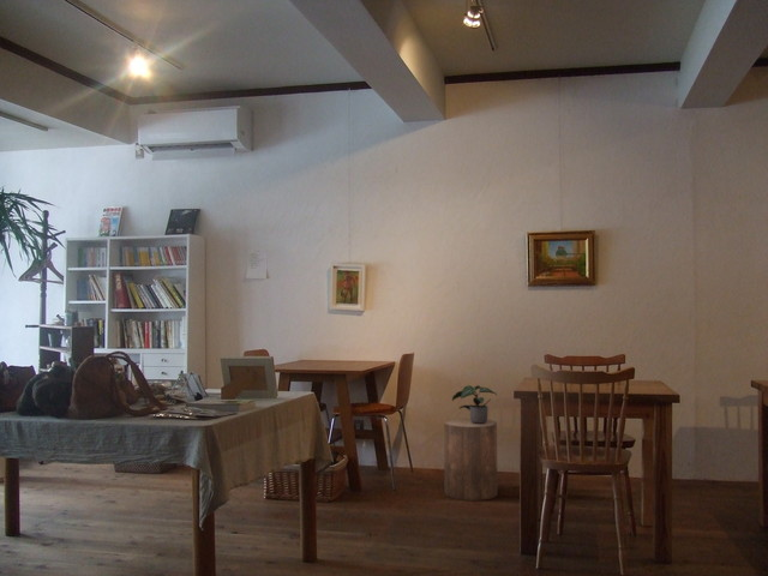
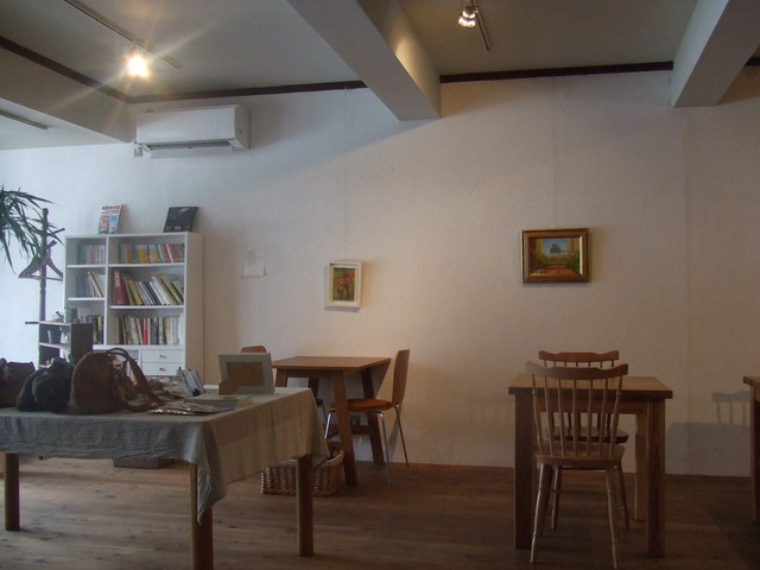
- stool (470, 457)
- potted plant (475, 403)
